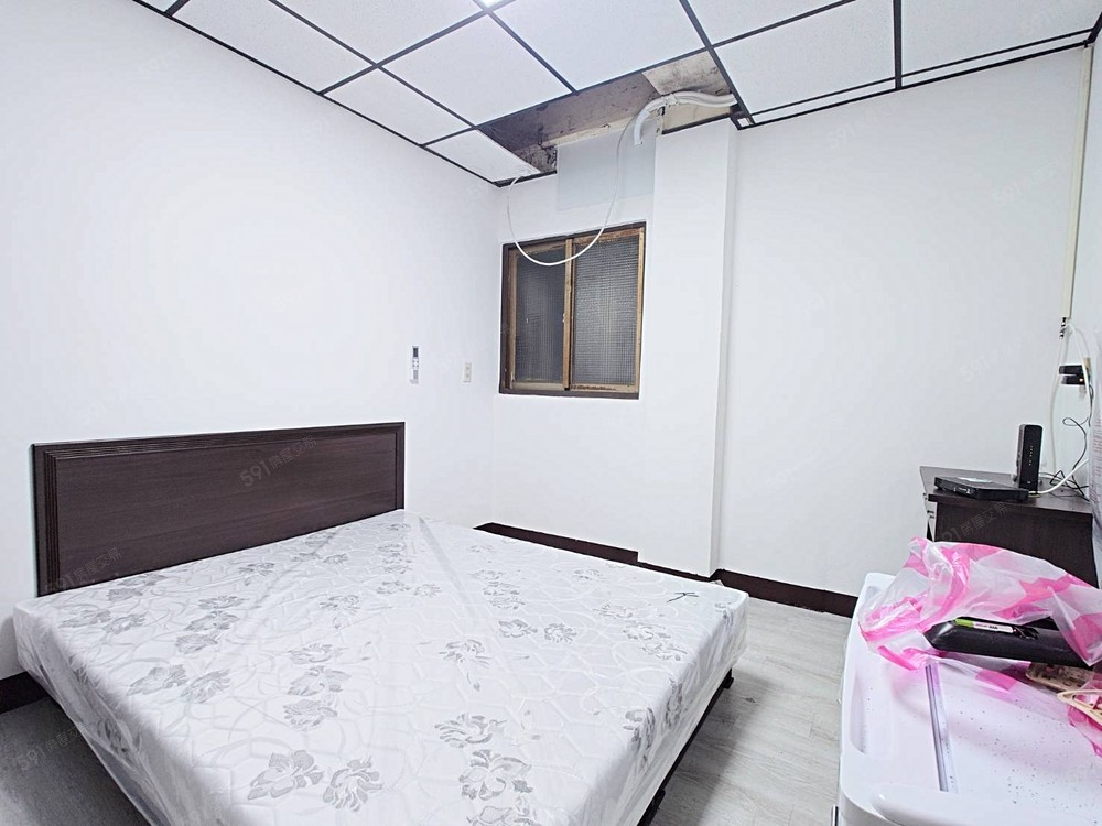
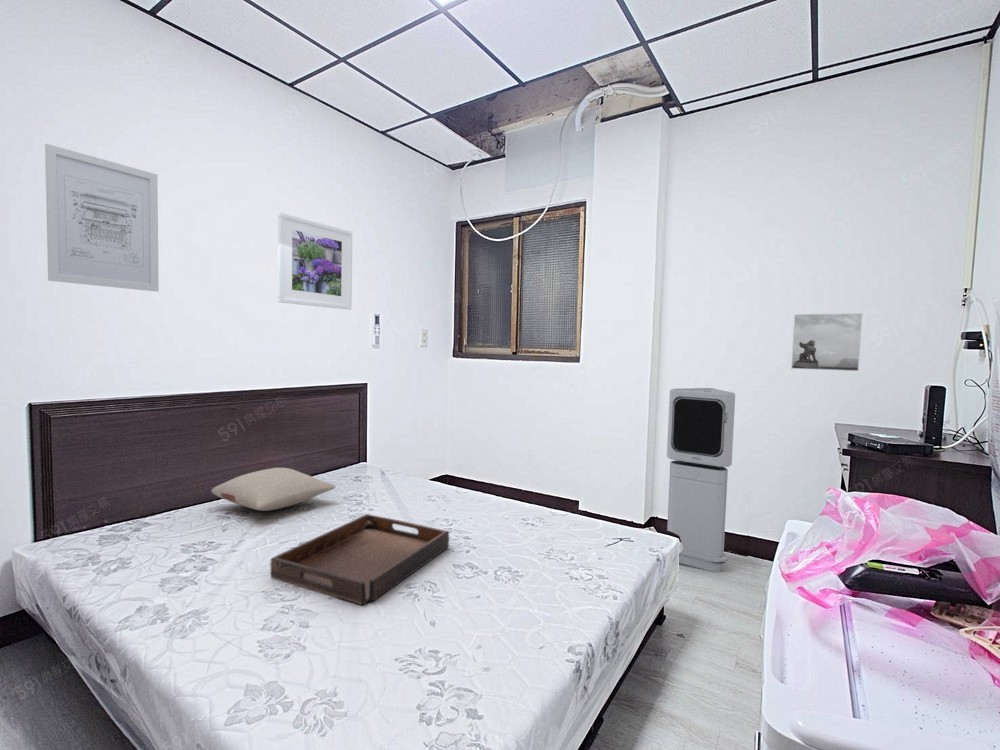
+ serving tray (366, 552)
+ air purifier (701, 473)
+ wall art (106, 223)
+ pillow (275, 488)
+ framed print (317, 264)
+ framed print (825, 342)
